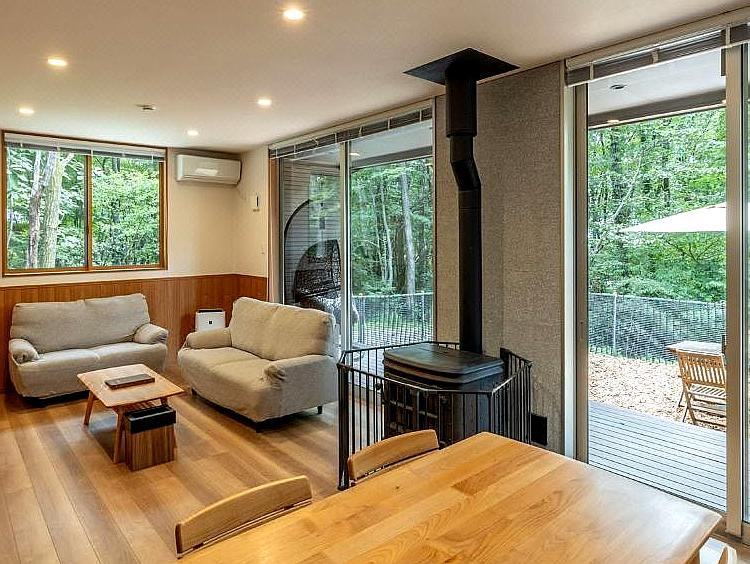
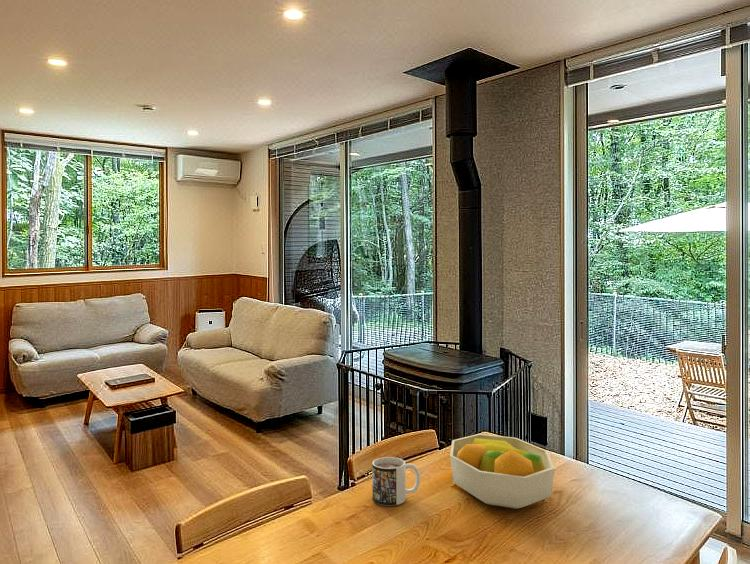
+ mug (396, 479)
+ fruit bowl (499, 462)
